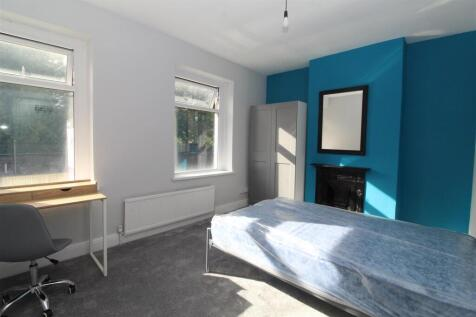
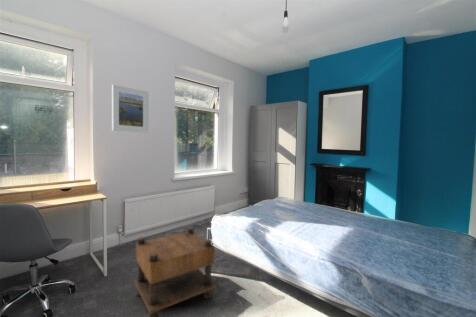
+ nightstand (174, 267)
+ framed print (131, 110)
